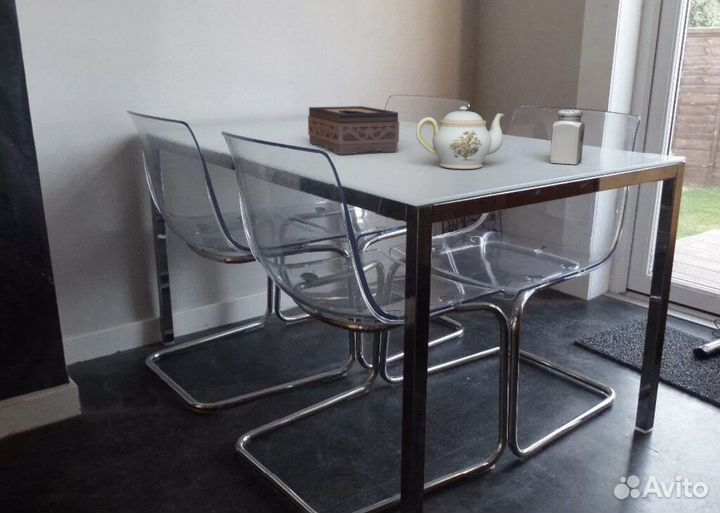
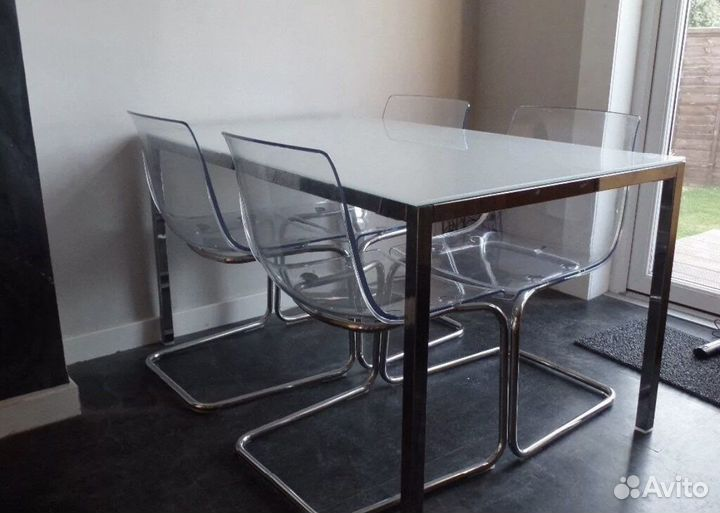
- tissue box (351, 128)
- salt shaker (567, 136)
- teapot (459, 136)
